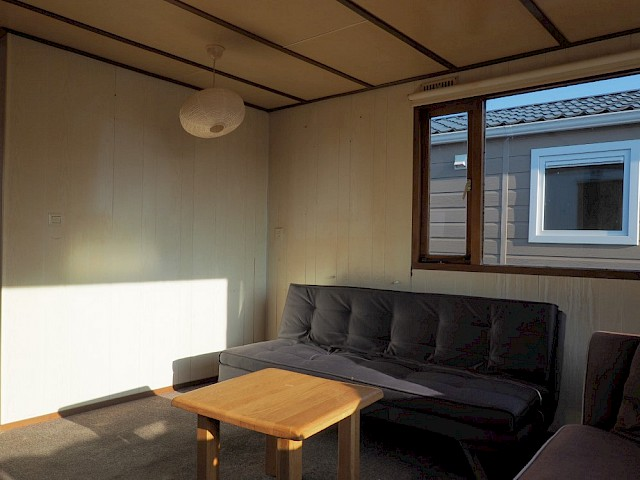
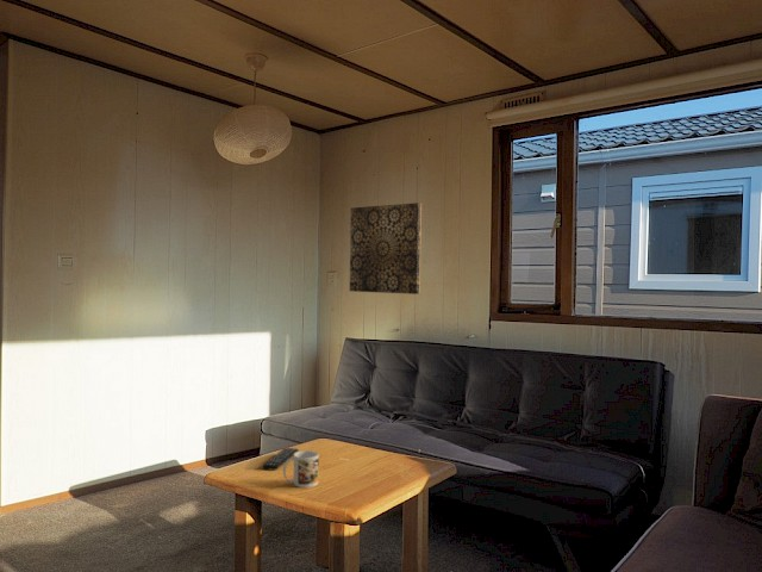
+ remote control (281, 458)
+ mug (300, 468)
+ wall art (383, 249)
